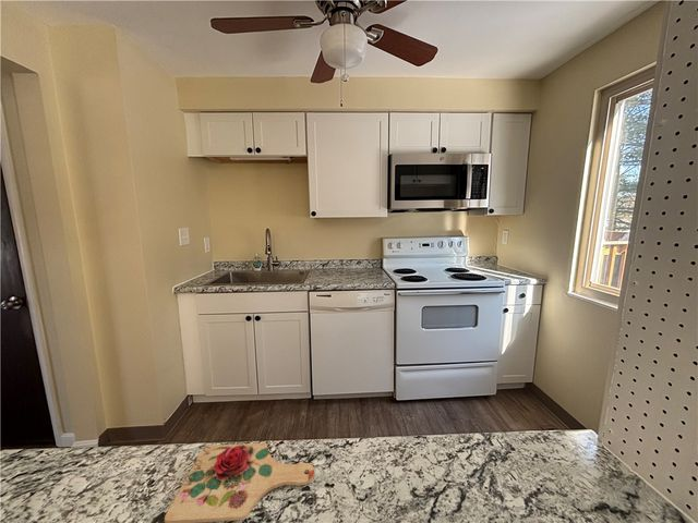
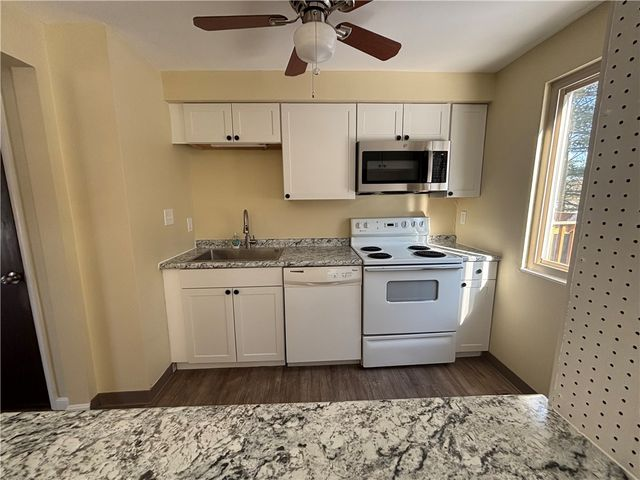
- cutting board (251, 471)
